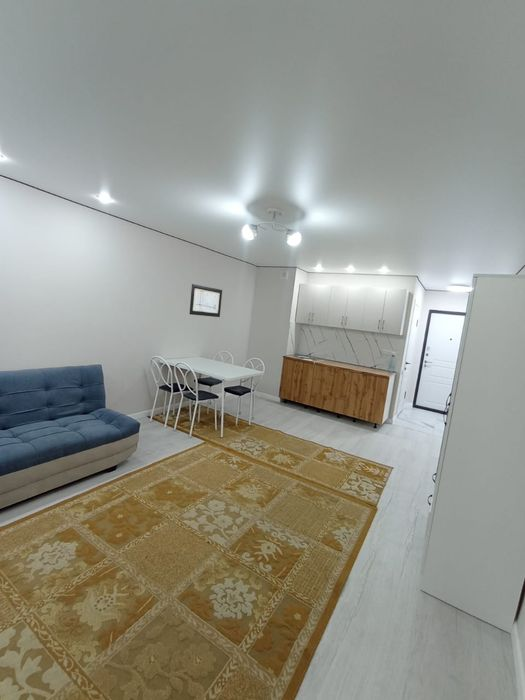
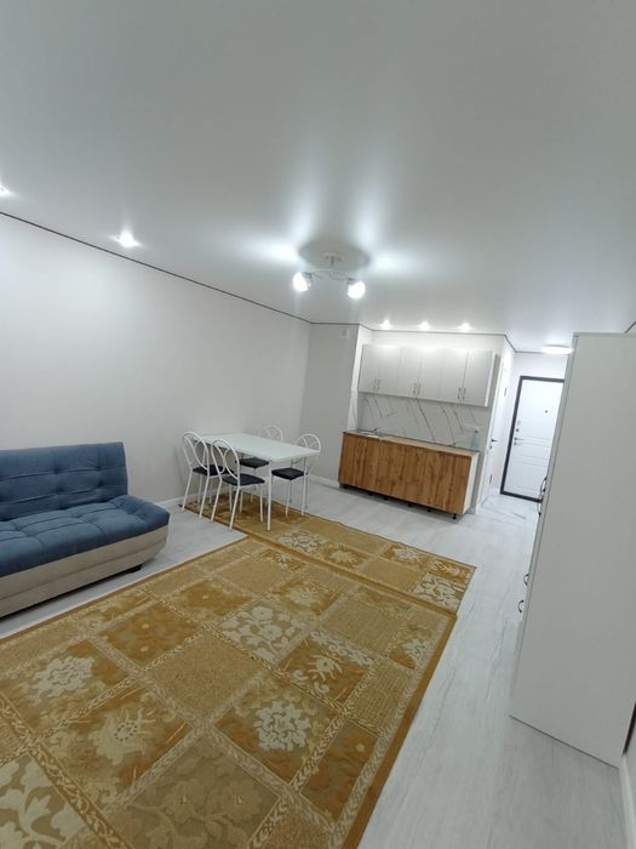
- wall art (206, 301)
